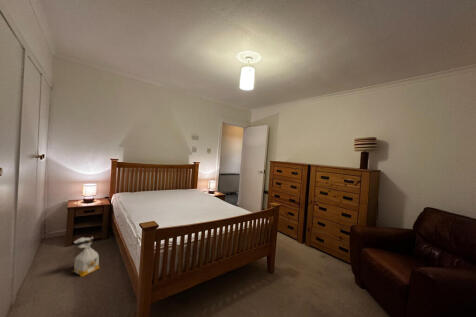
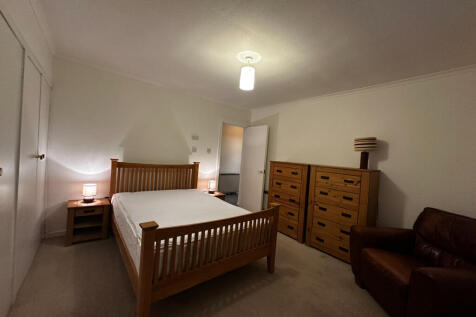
- bag (86, 253)
